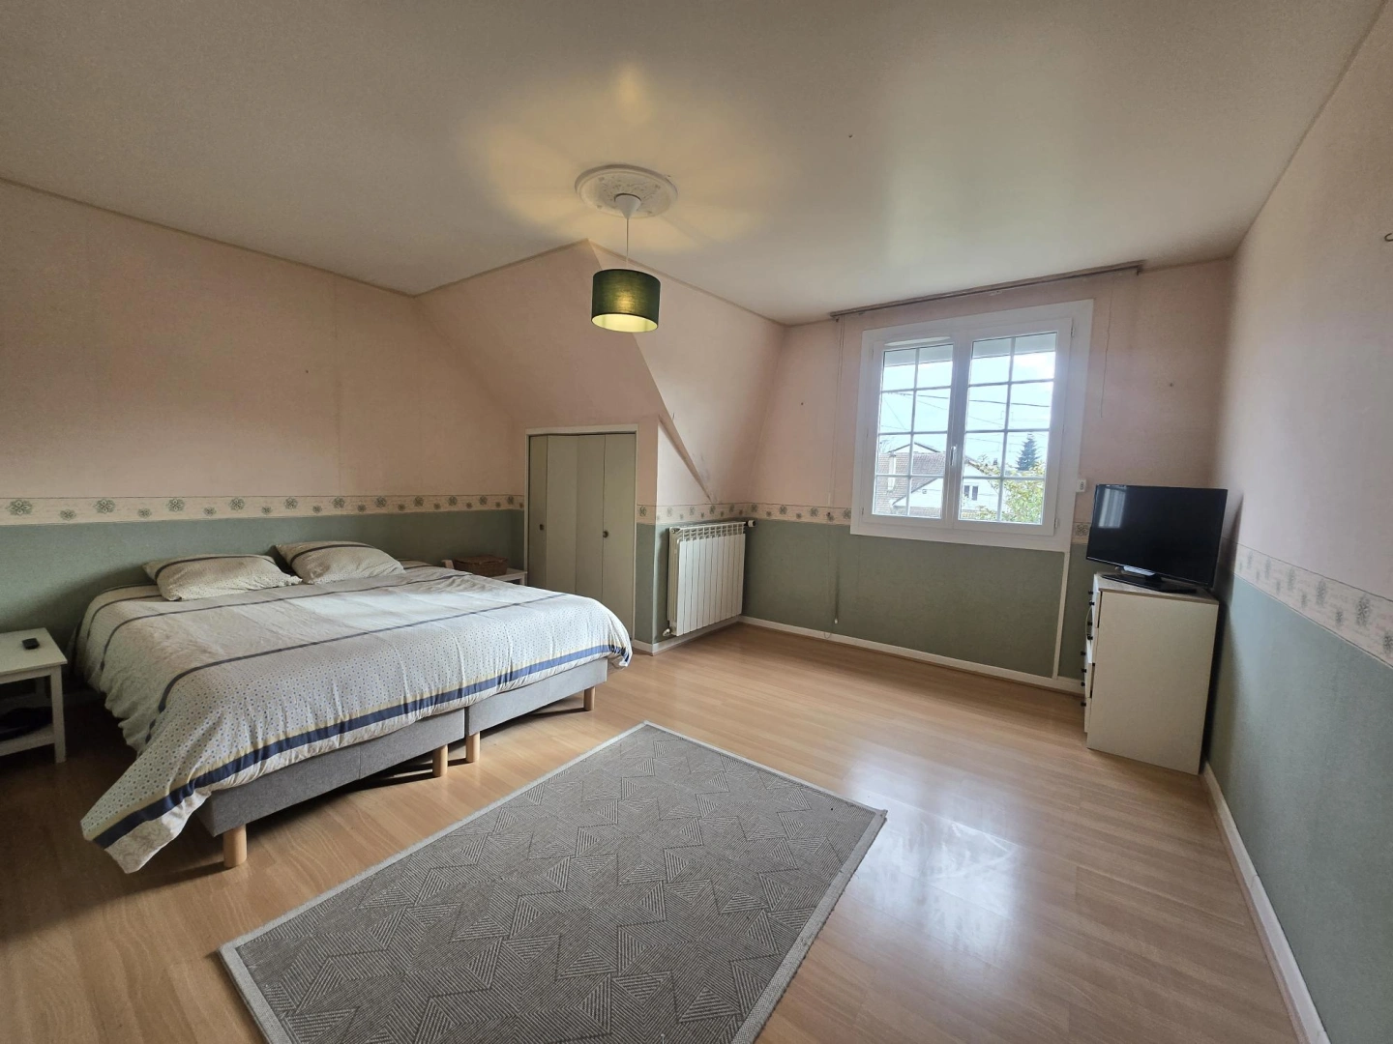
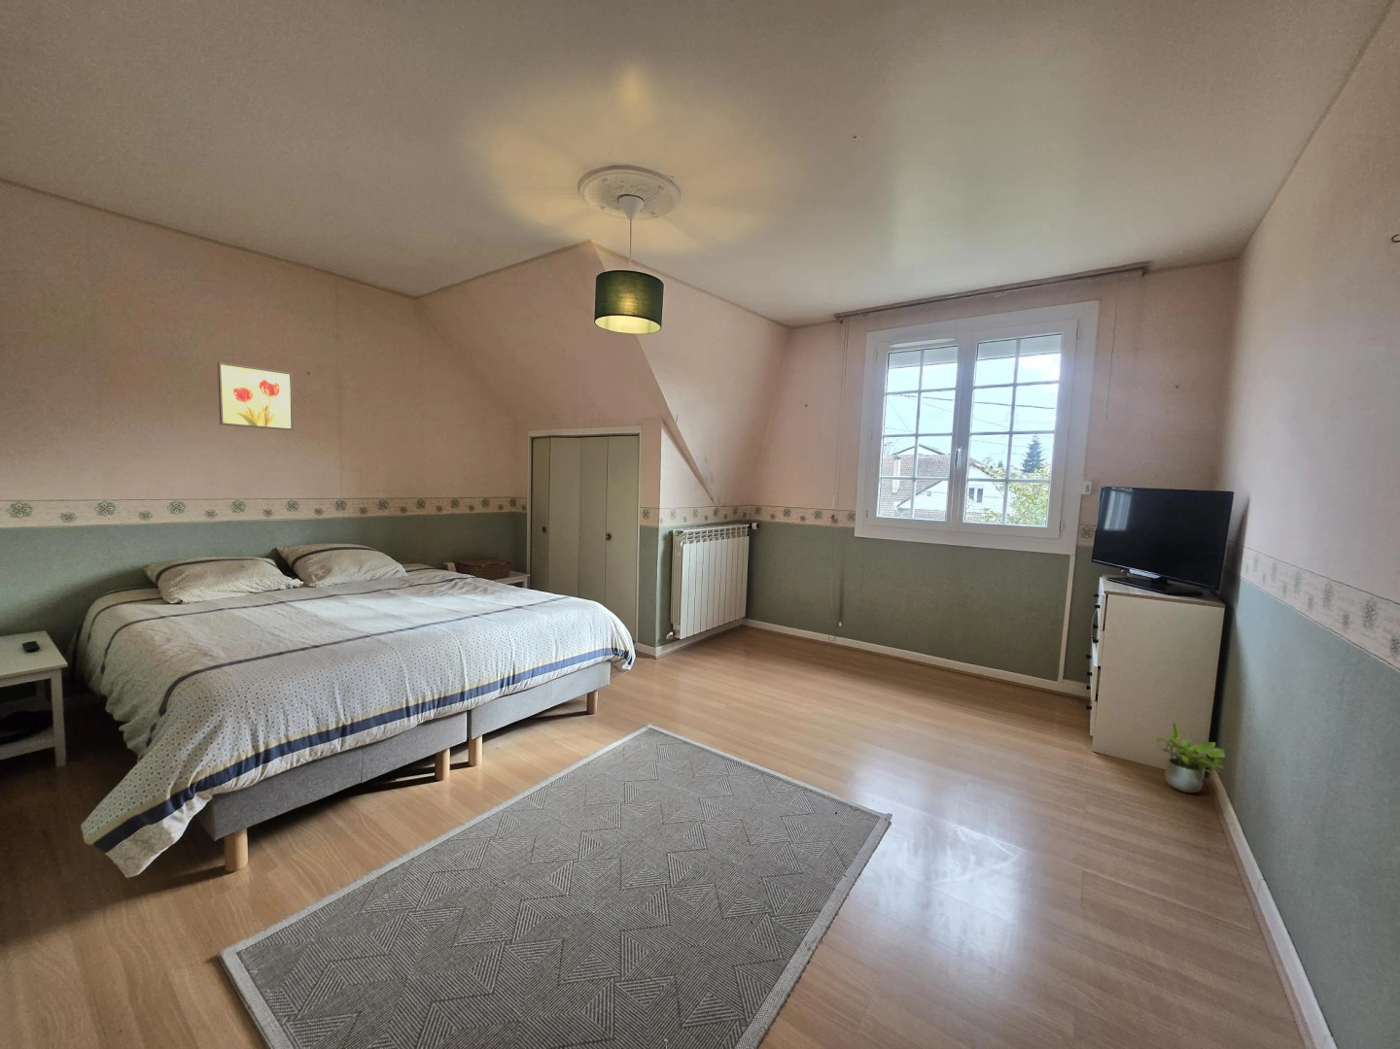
+ potted plant (1191, 761)
+ wall art (257, 398)
